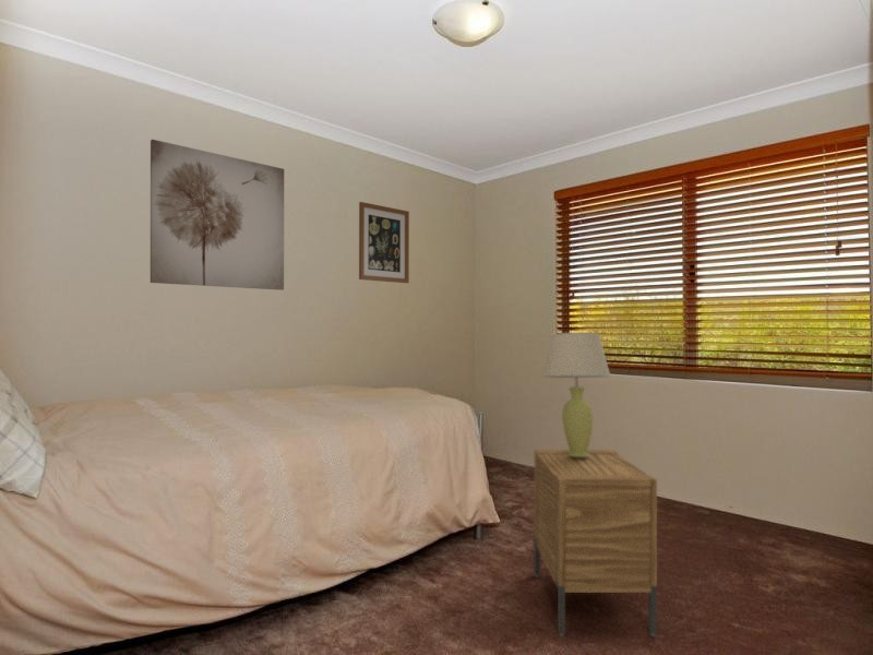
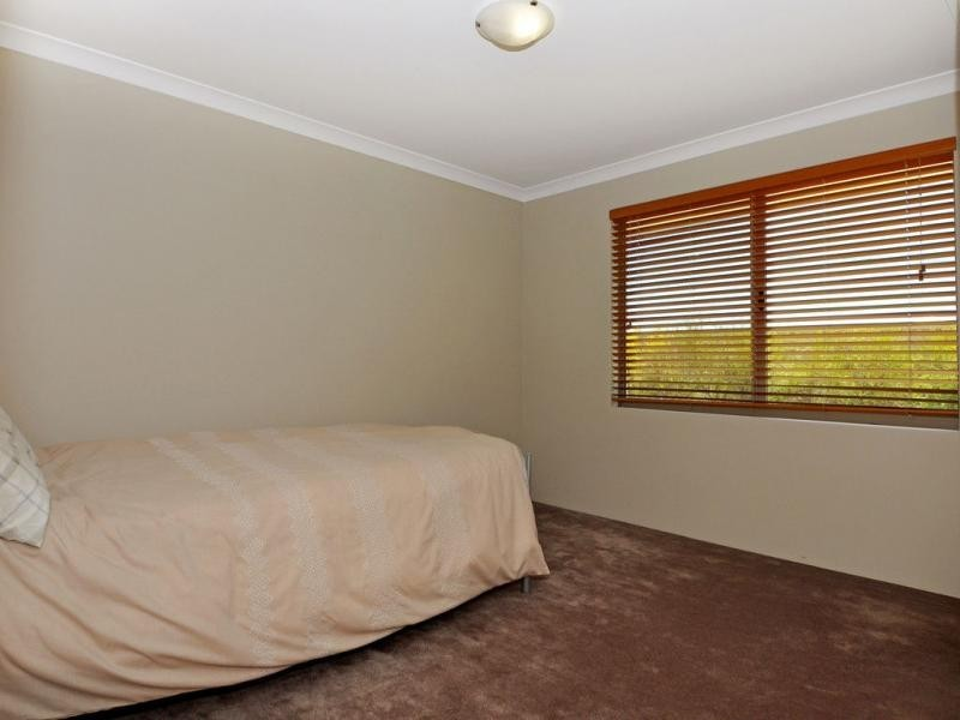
- wall art (384, 243)
- table lamp (578, 395)
- nightstand (588, 533)
- wall art (223, 221)
